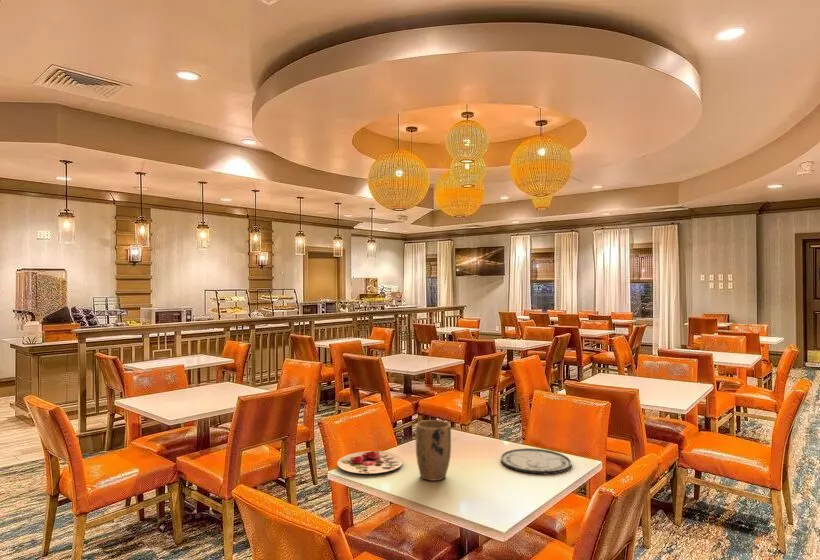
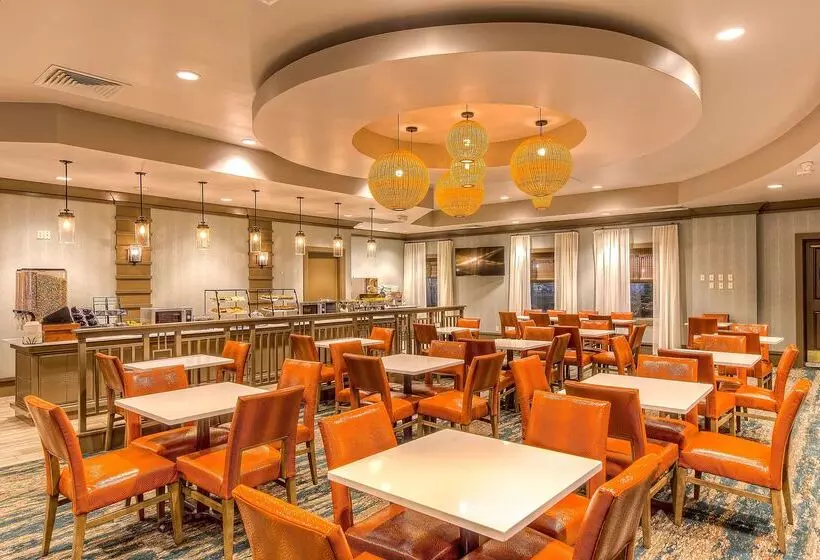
- plant pot (433, 450)
- plate (370, 461)
- plate (535, 460)
